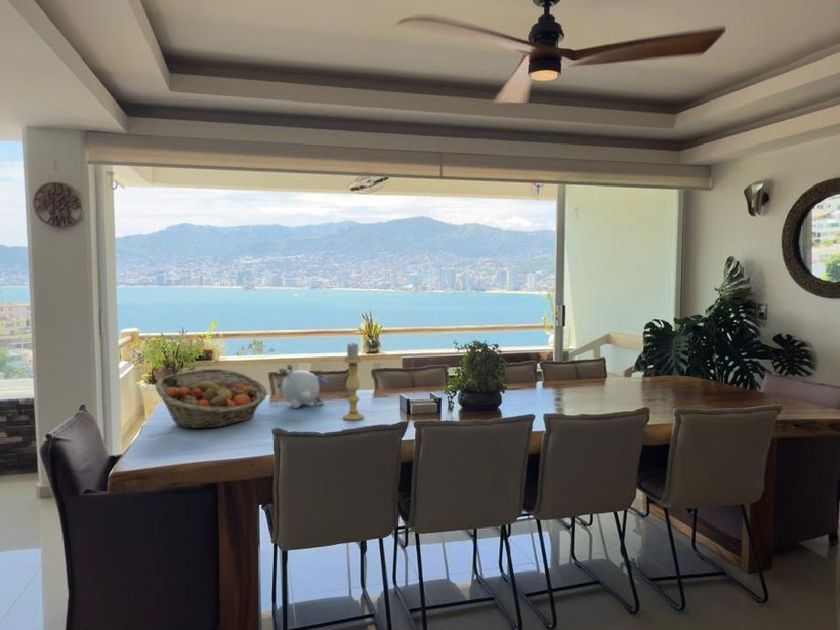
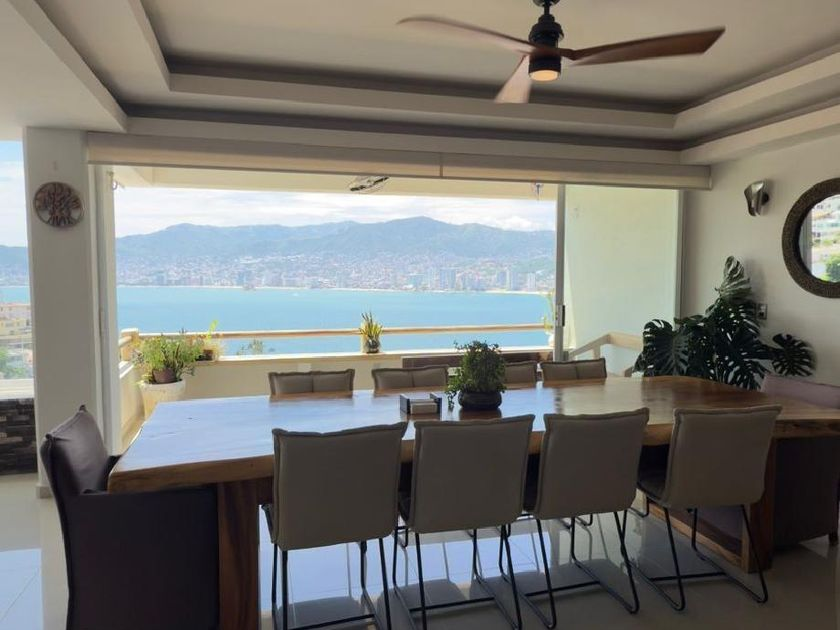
- fruit basket (212, 396)
- candle holder (353, 380)
- decorative ball (302, 382)
